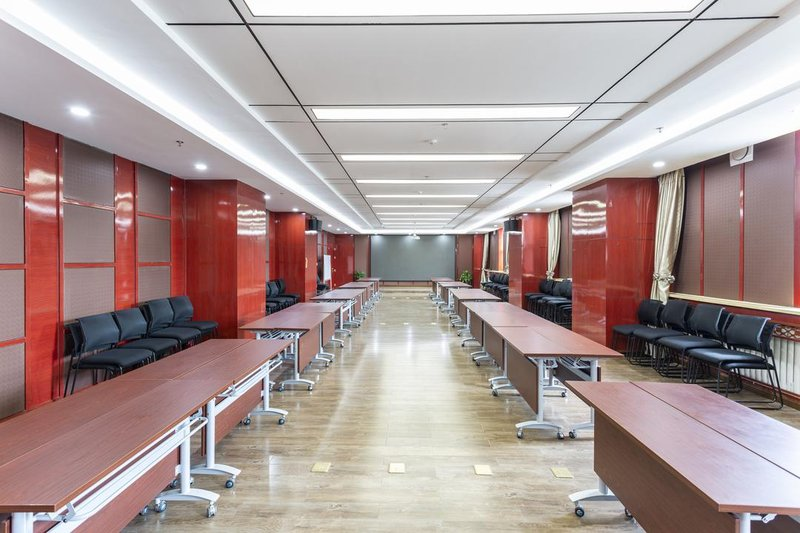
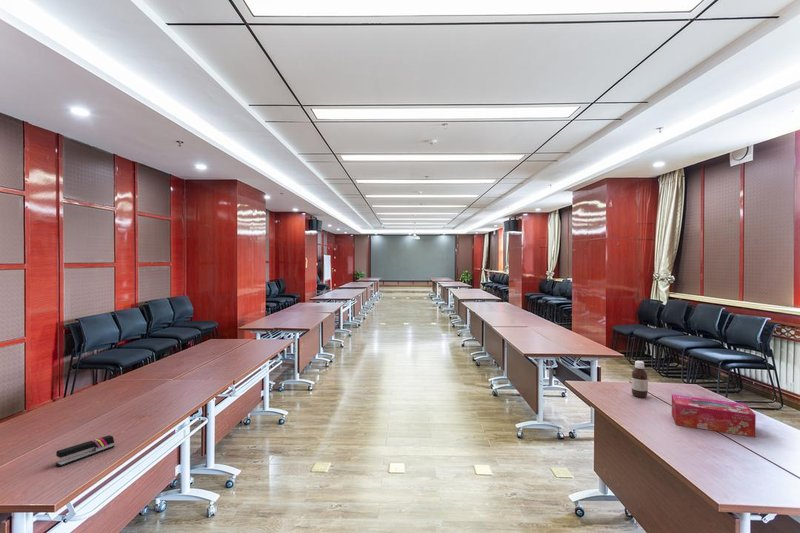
+ tissue box (710, 414)
+ stapler (86, 448)
+ bottle (639, 378)
